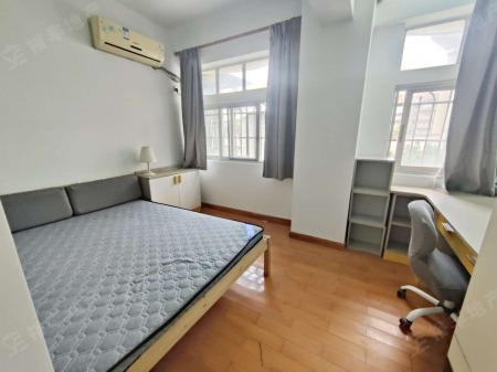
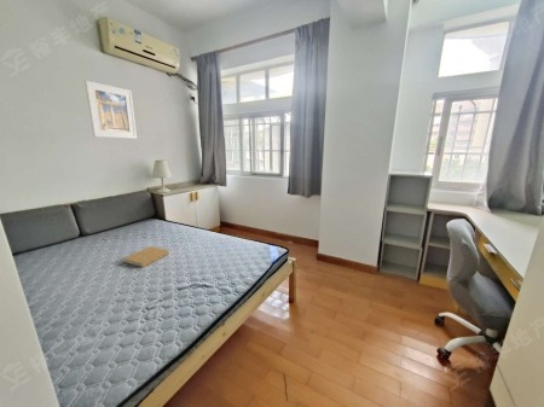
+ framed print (112, 112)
+ book (146, 255)
